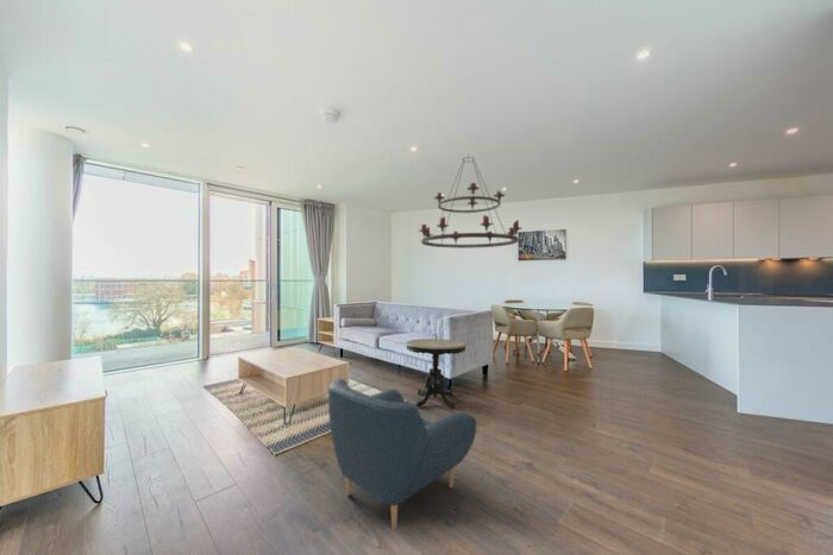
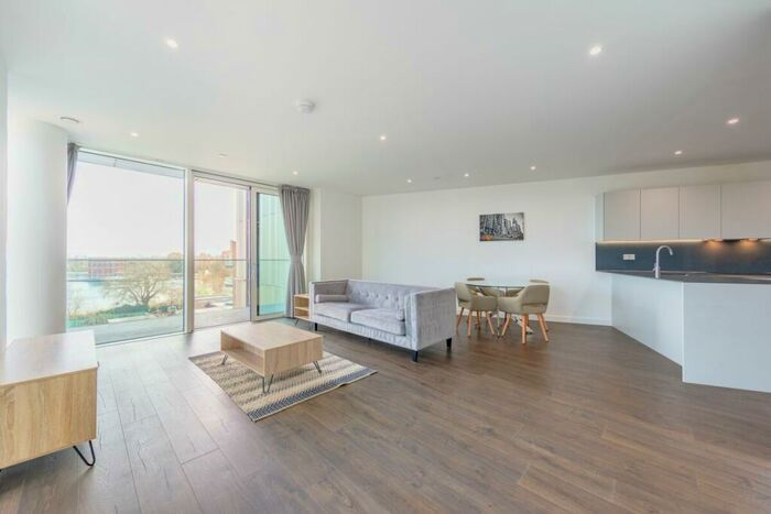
- chandelier (469, 198)
- armchair (402, 433)
- side table (436, 371)
